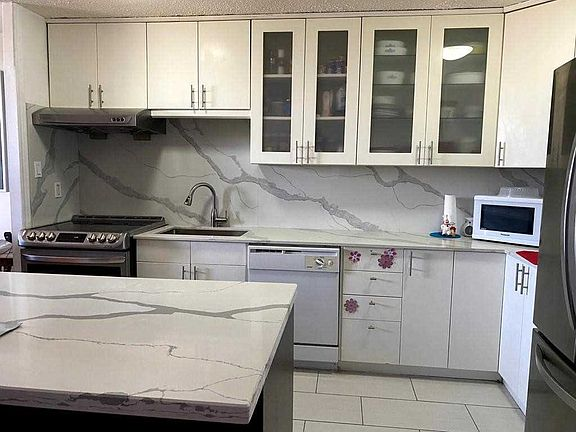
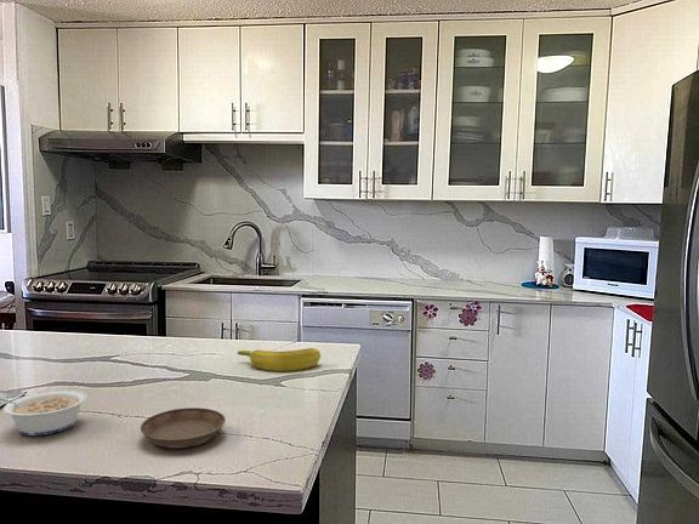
+ legume (42, 411)
+ saucer (183, 428)
+ banana (280, 355)
